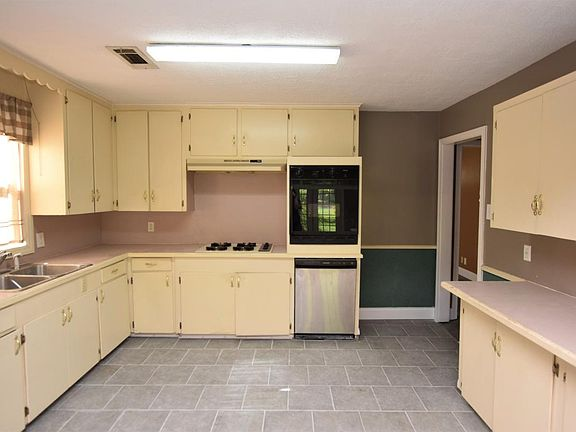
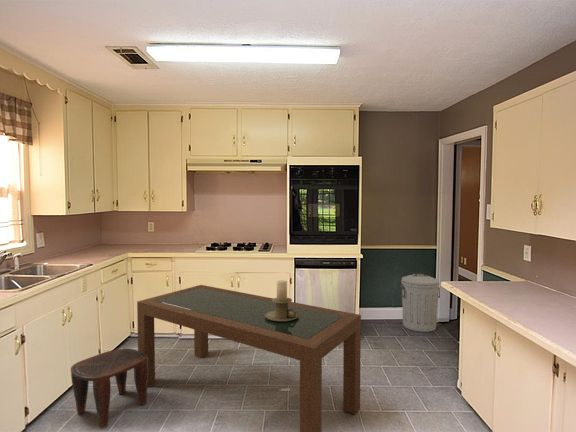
+ trash can (419, 299)
+ dining table (245, 344)
+ candle holder (281, 298)
+ stool (110, 384)
